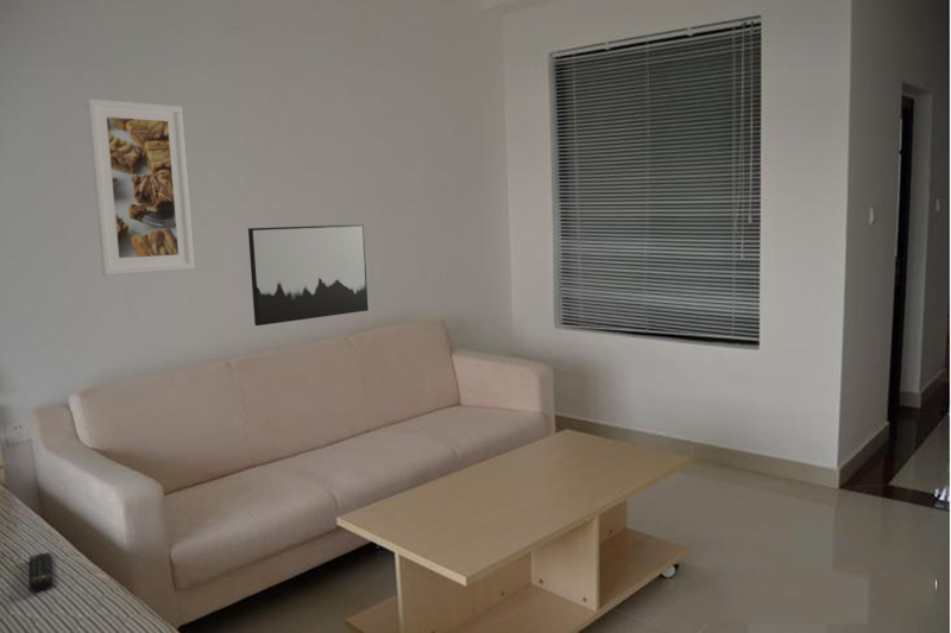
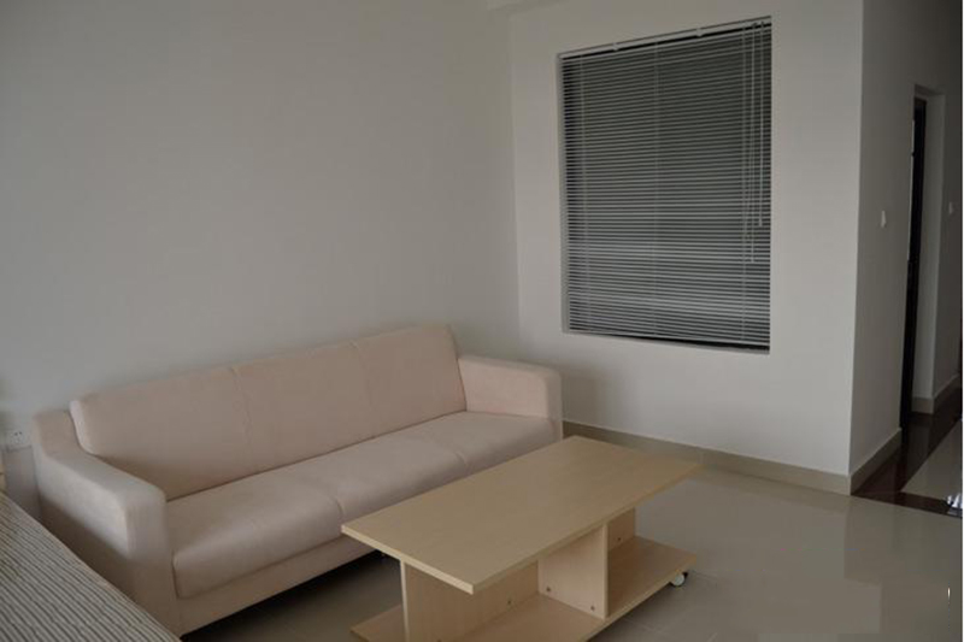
- wall art (311, 272)
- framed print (143, 188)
- remote control (40, 571)
